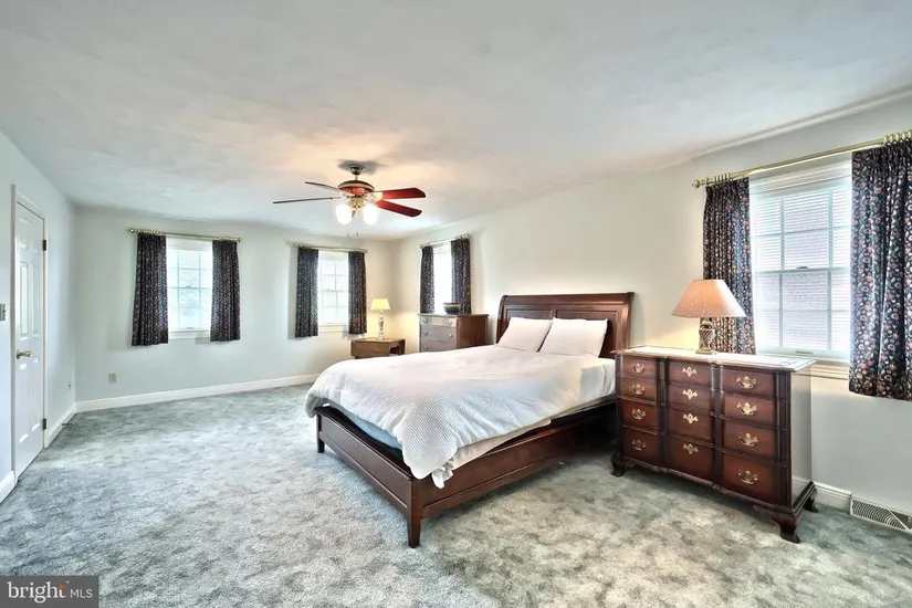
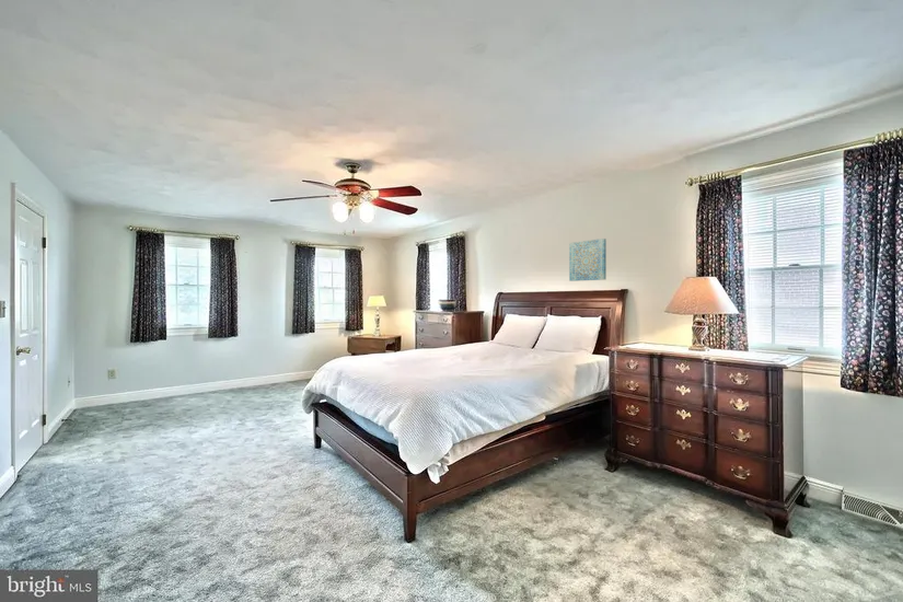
+ wall art (587, 261)
